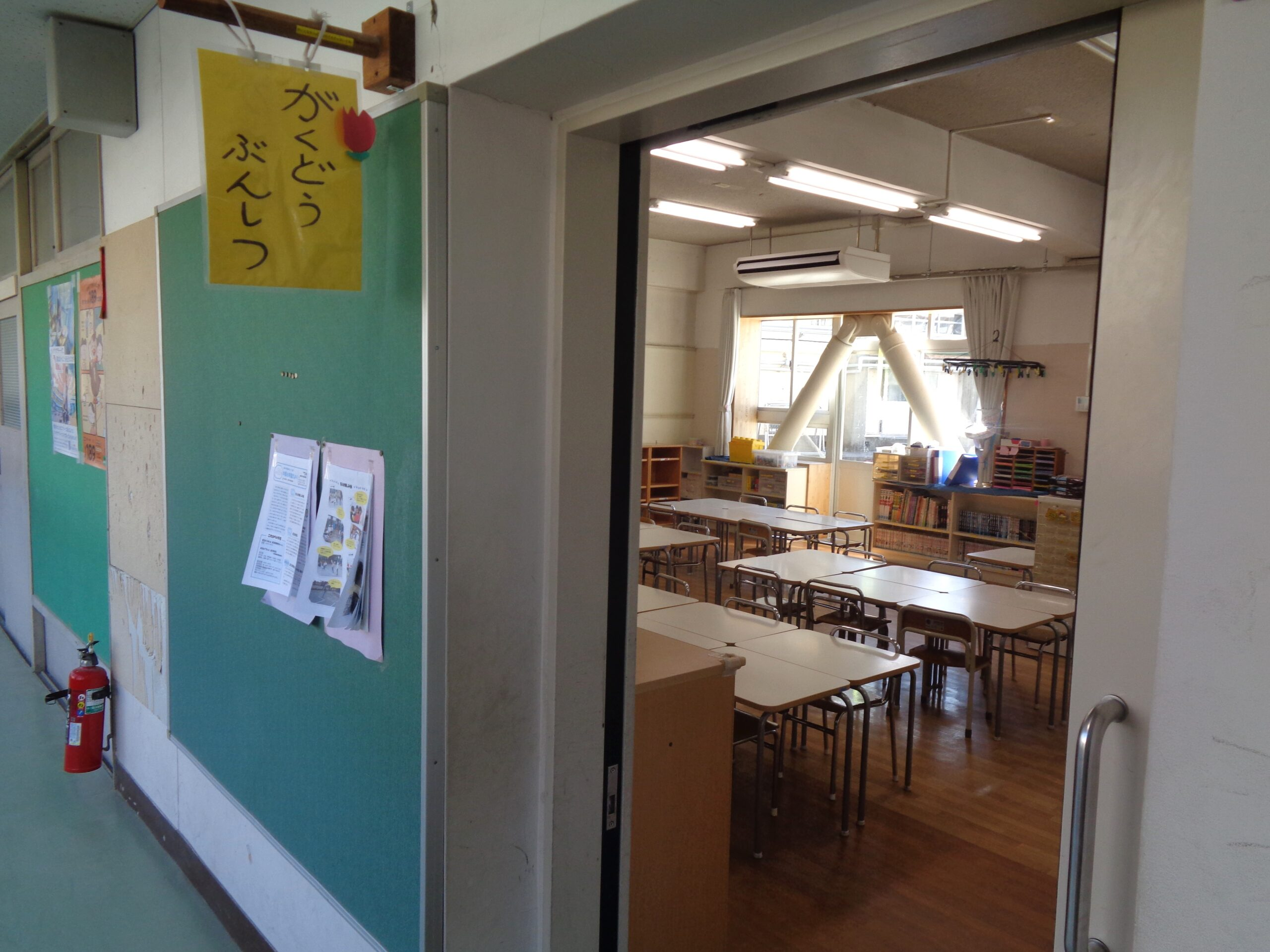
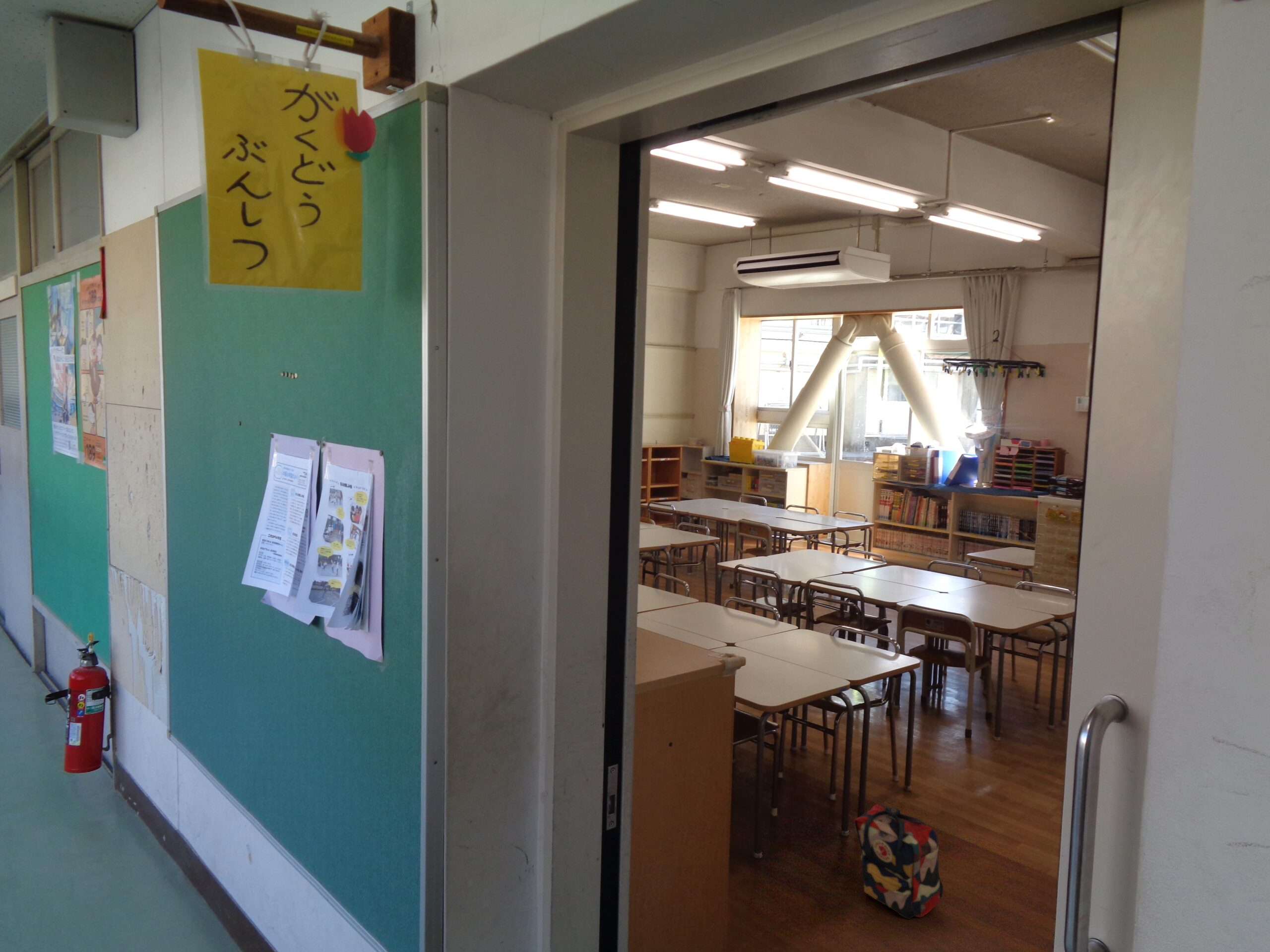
+ backpack (899, 852)
